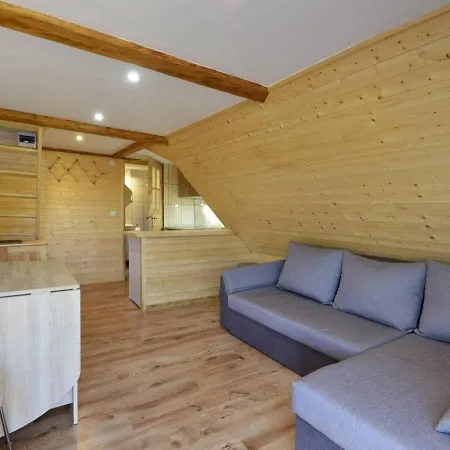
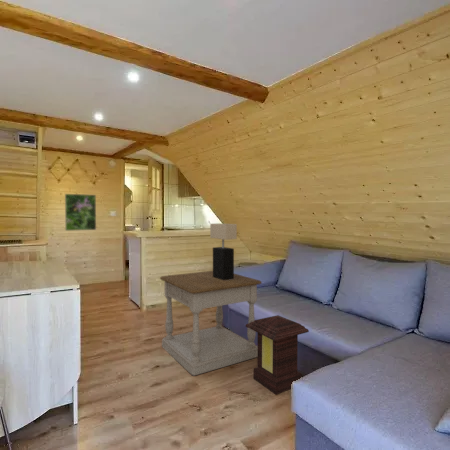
+ side table (216, 314)
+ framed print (80, 212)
+ table lamp (223, 250)
+ lantern (276, 349)
